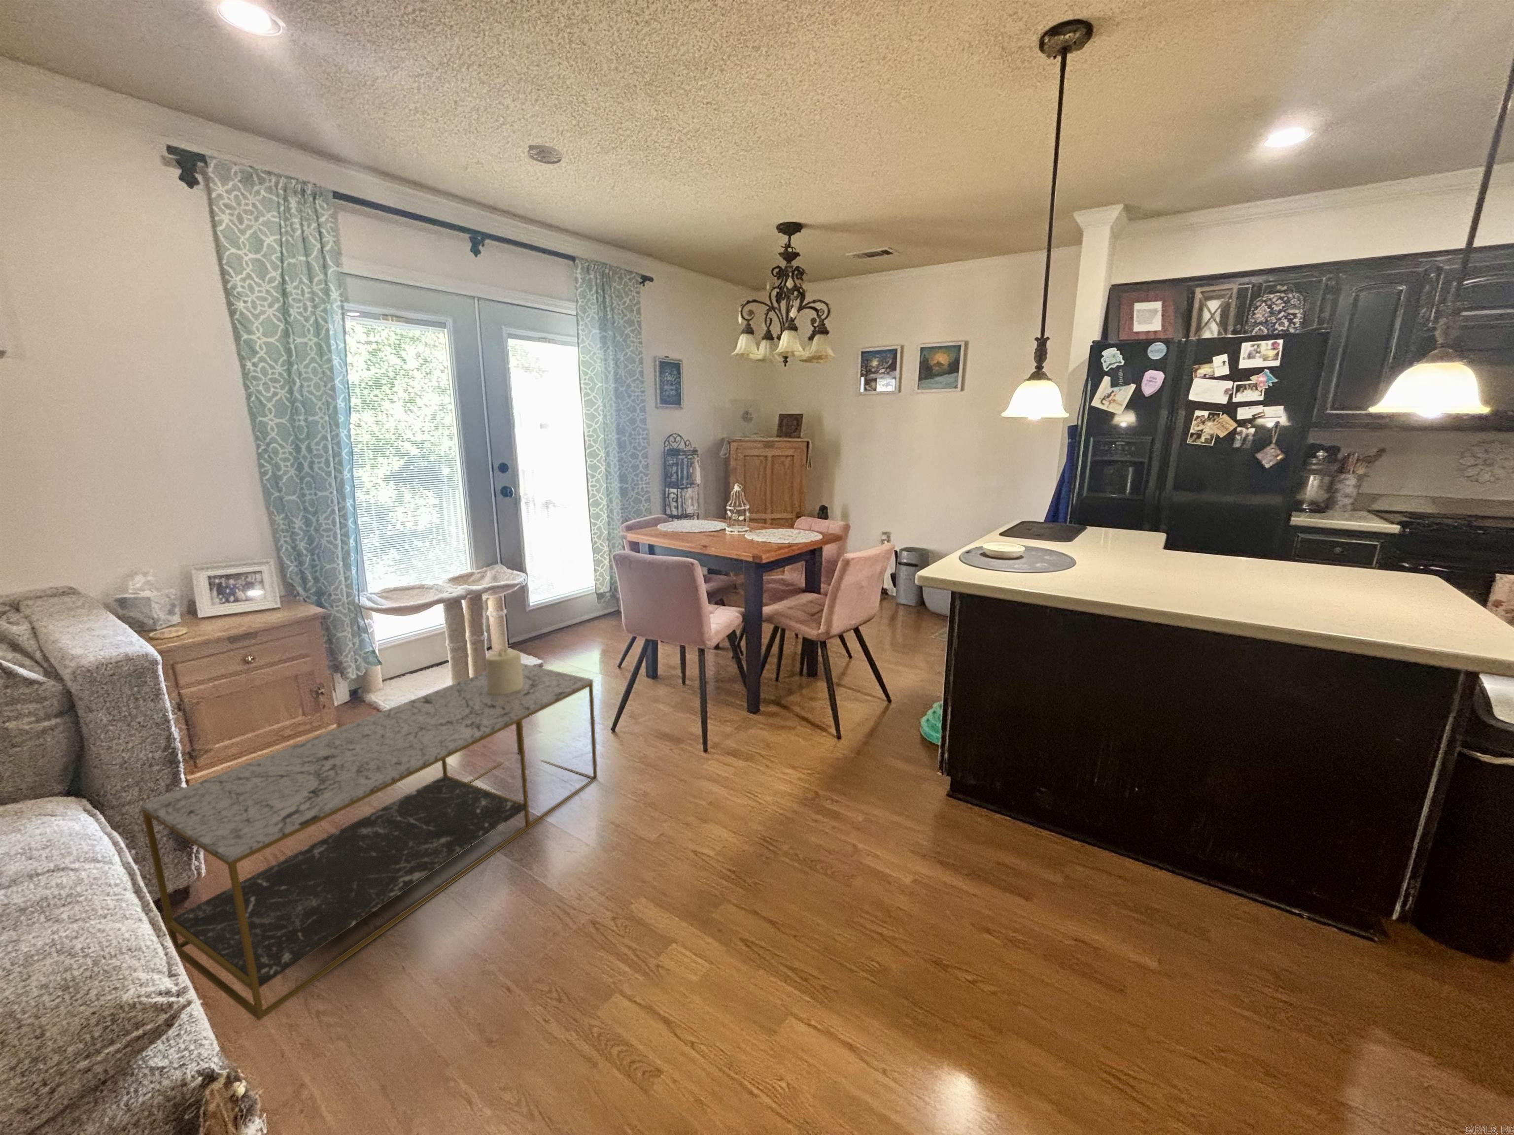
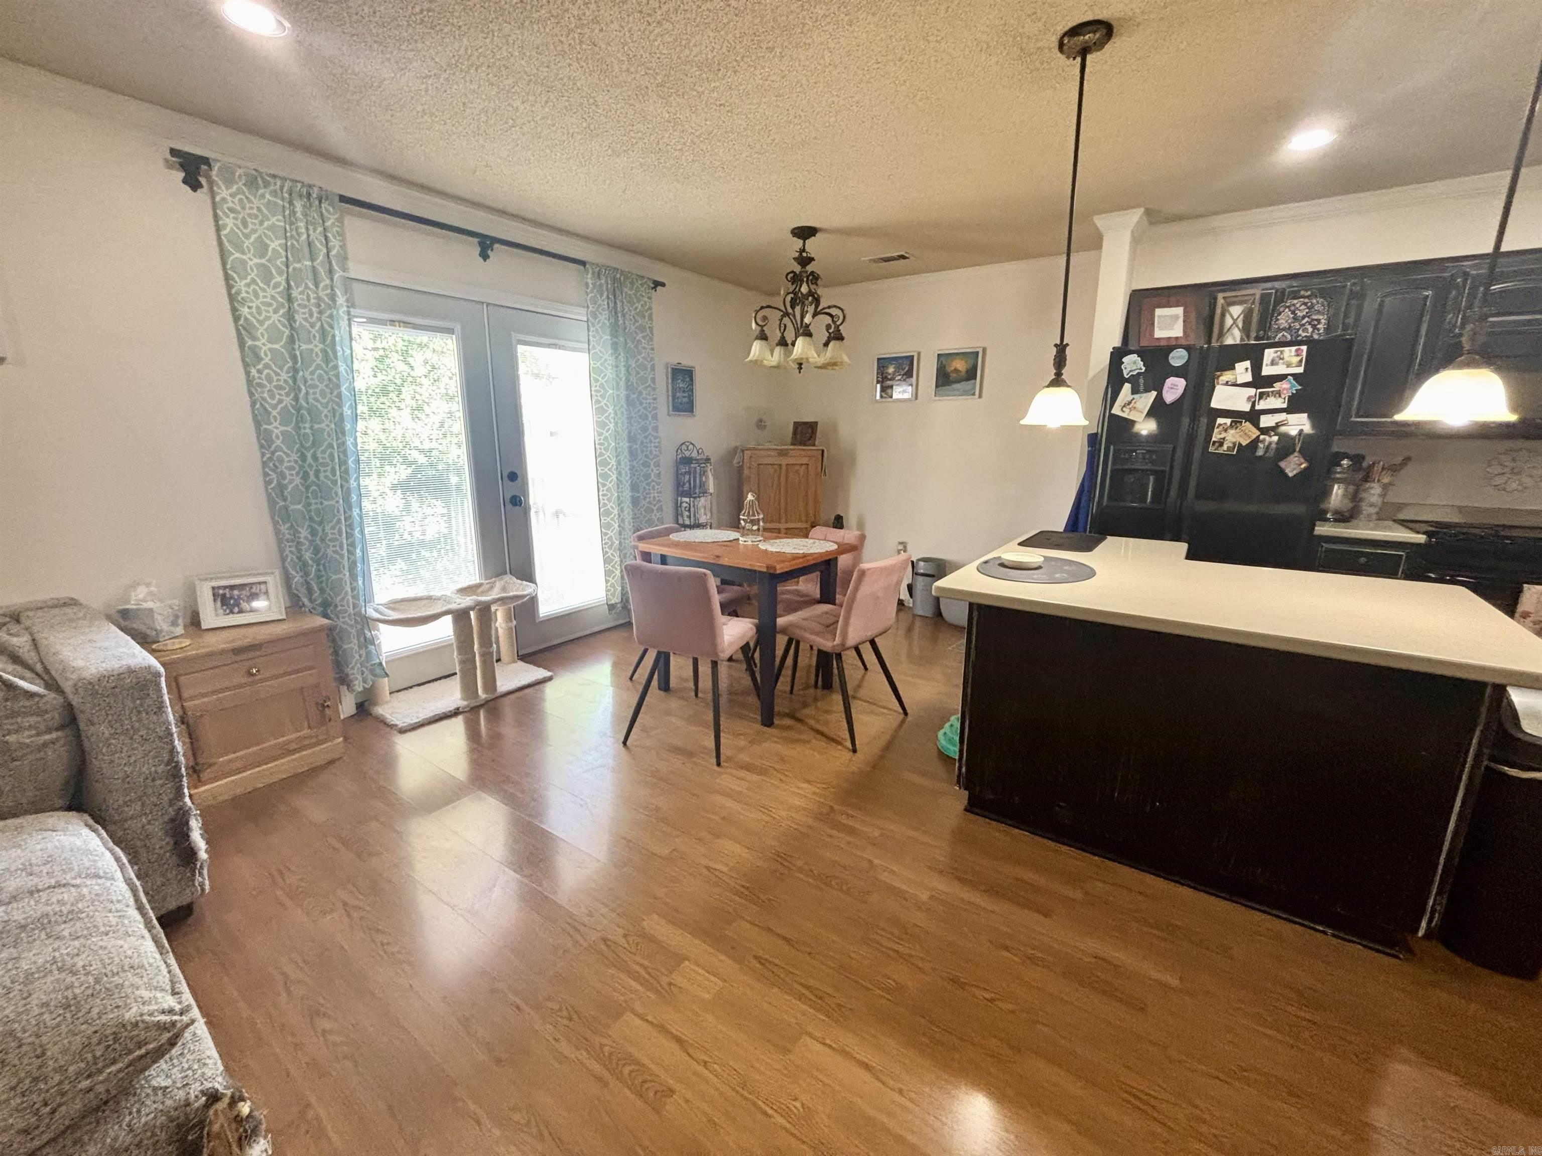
- candle (504, 668)
- smoke detector (546, 156)
- coffee table (422, 789)
